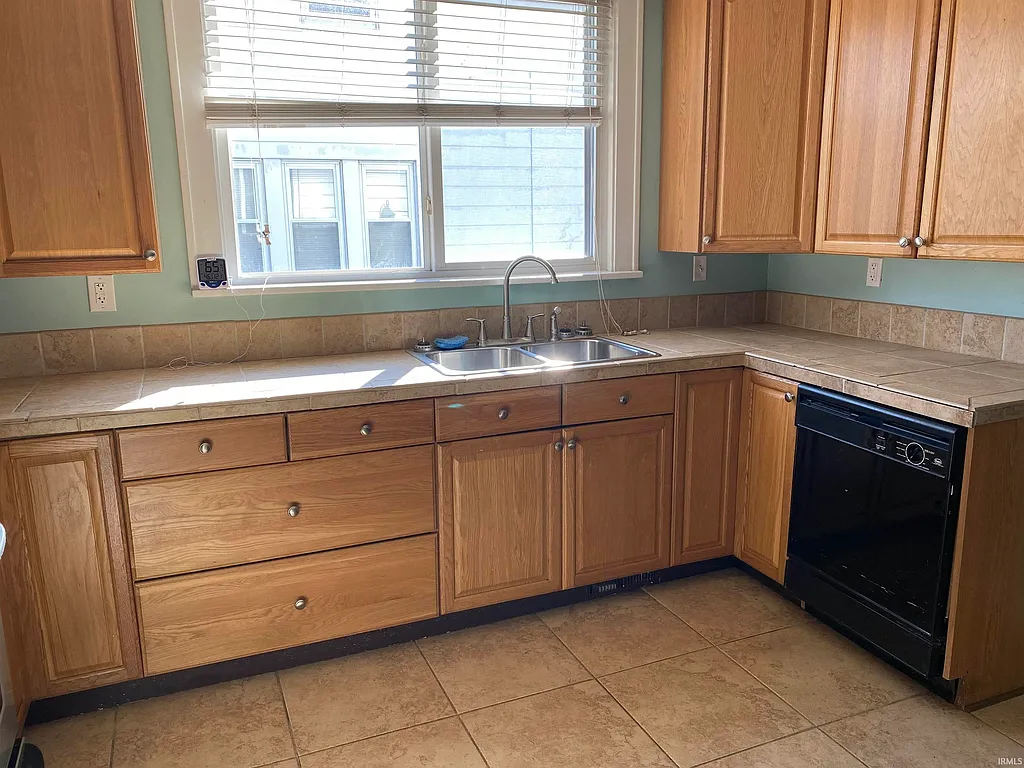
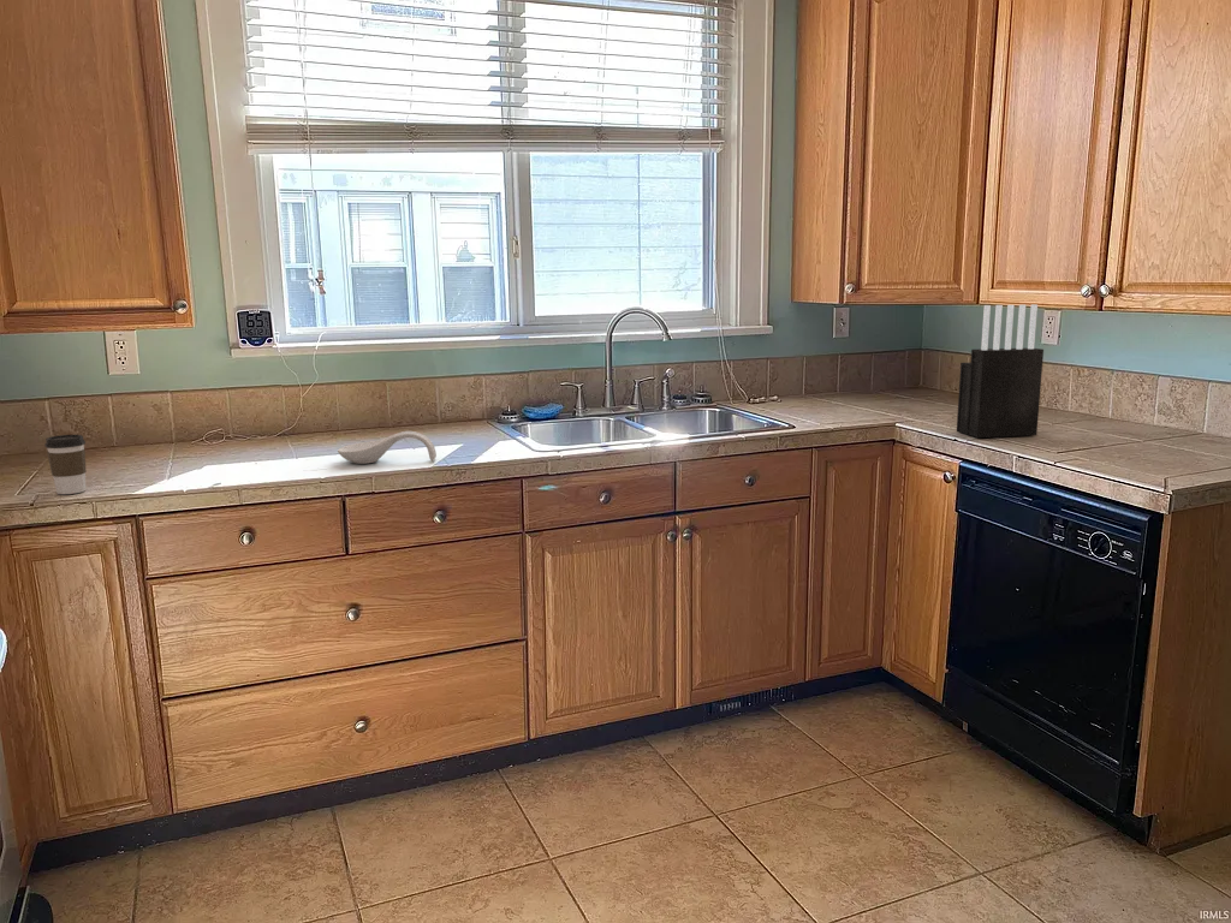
+ coffee cup (67, 464)
+ spoon rest (386, 446)
+ knife block (998, 369)
